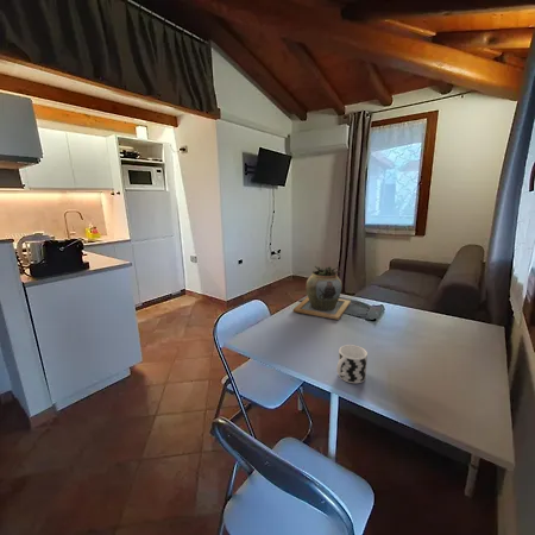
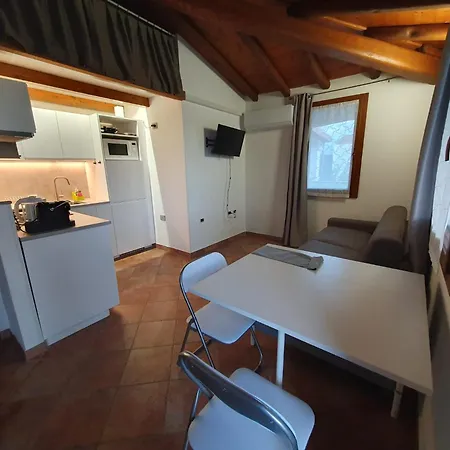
- cup (350, 365)
- potted plant (322, 287)
